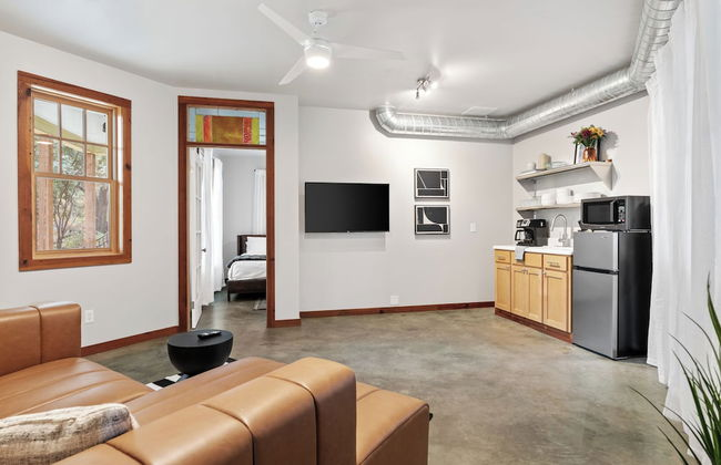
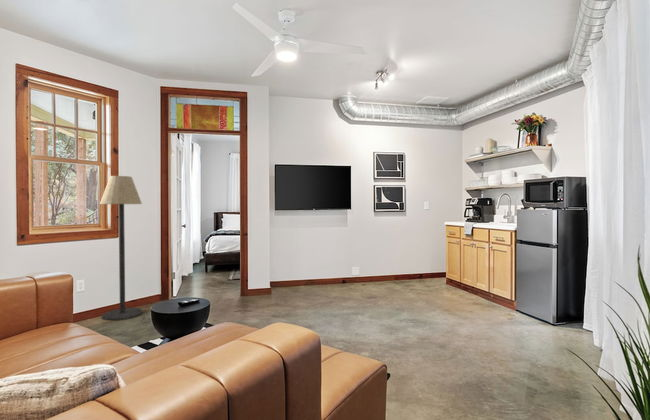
+ floor lamp (121, 245)
